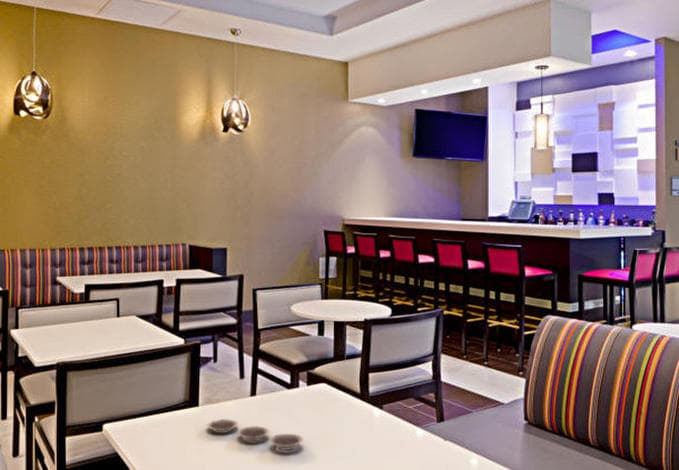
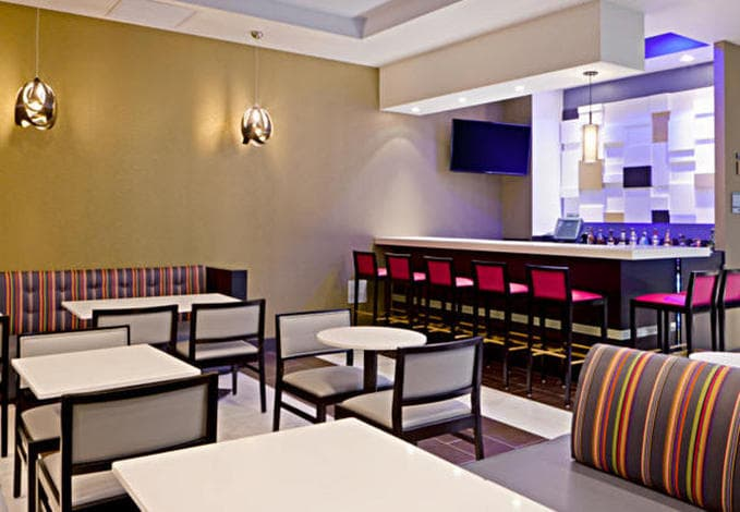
- plate (253, 434)
